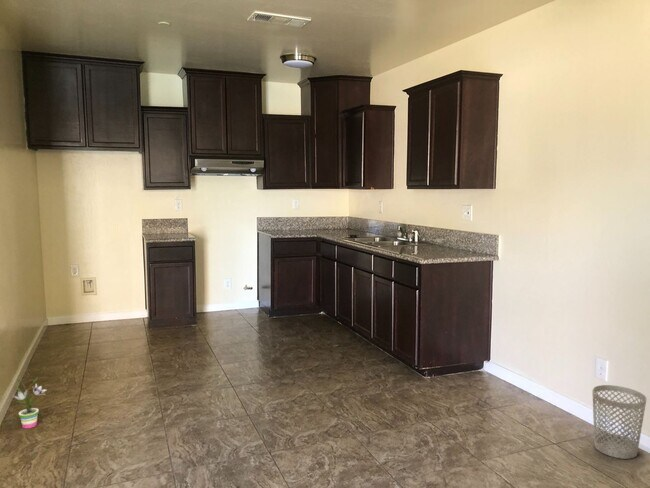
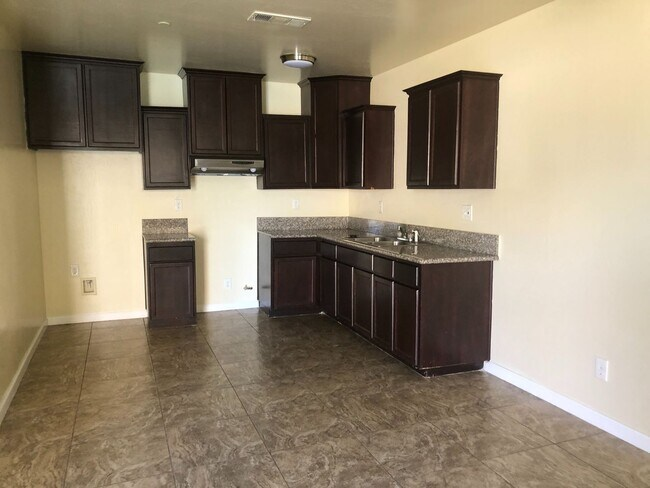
- potted plant (30, 399)
- wastebasket (617, 421)
